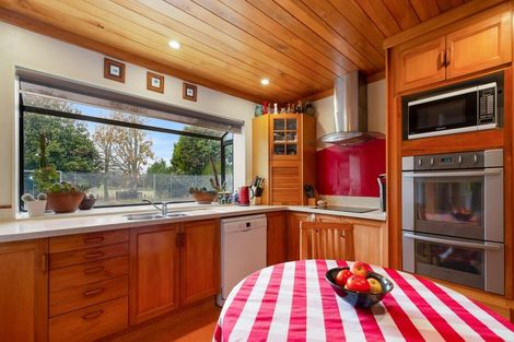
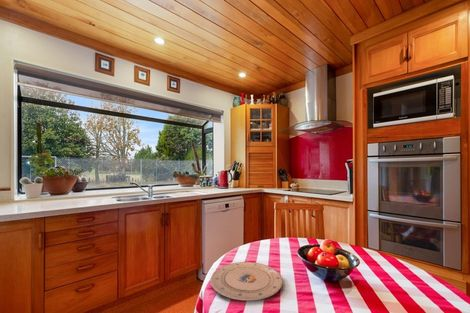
+ plate (246, 279)
